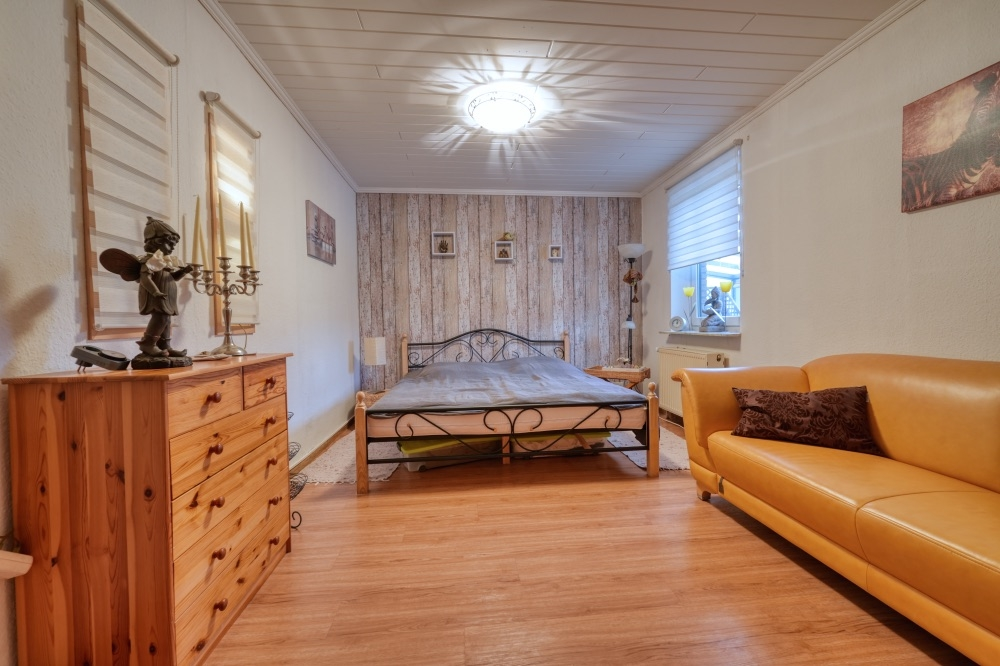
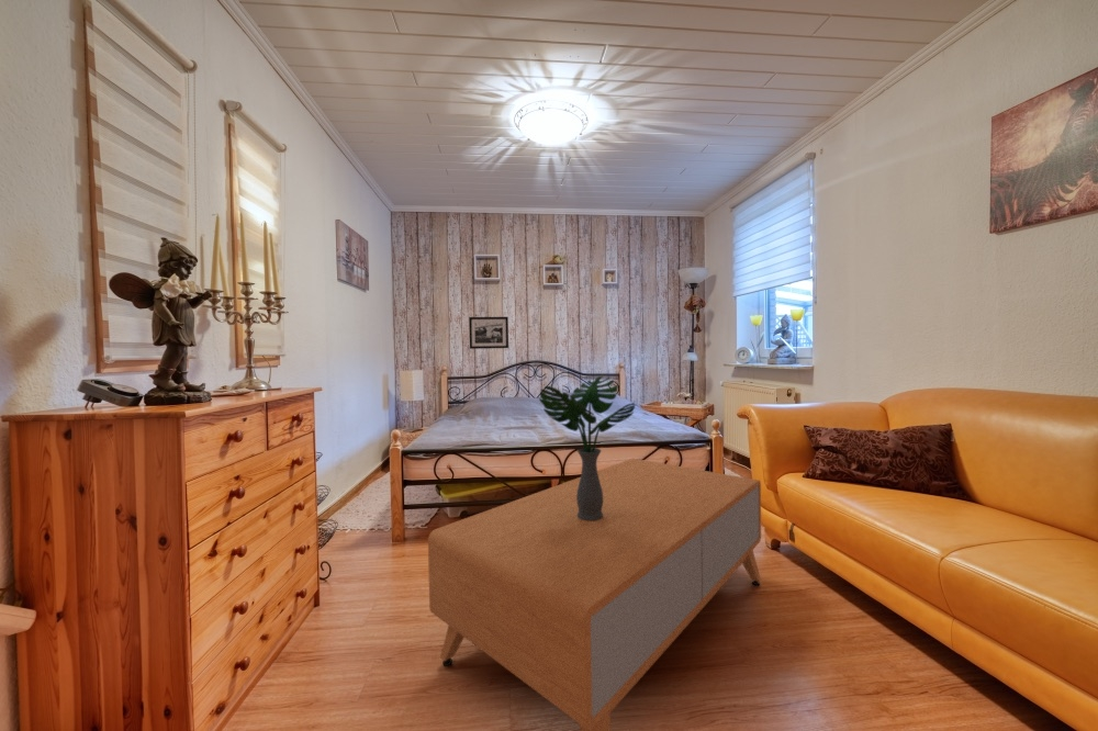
+ picture frame (489, 333)
+ coffee table (620, 497)
